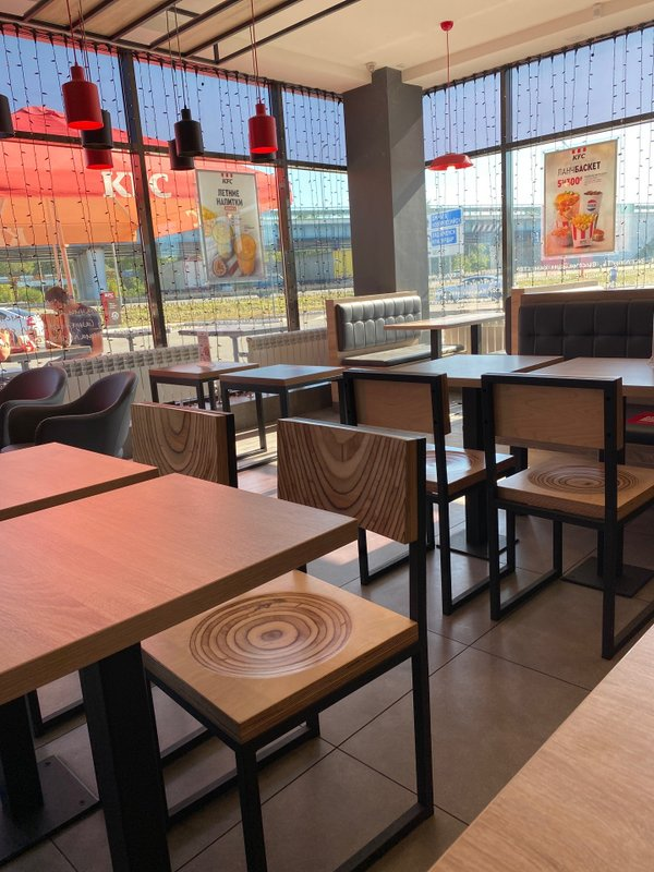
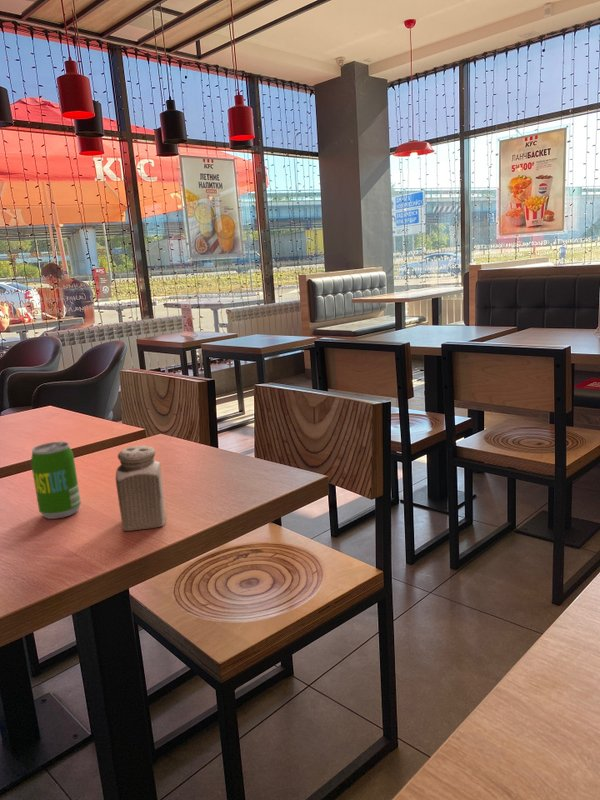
+ soda can (55, 478)
+ salt shaker (140, 485)
